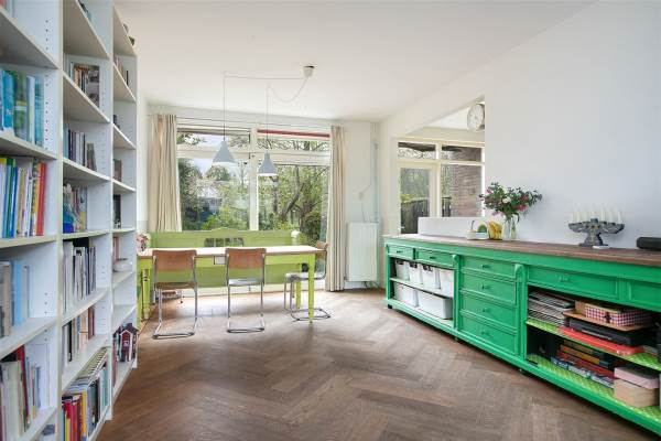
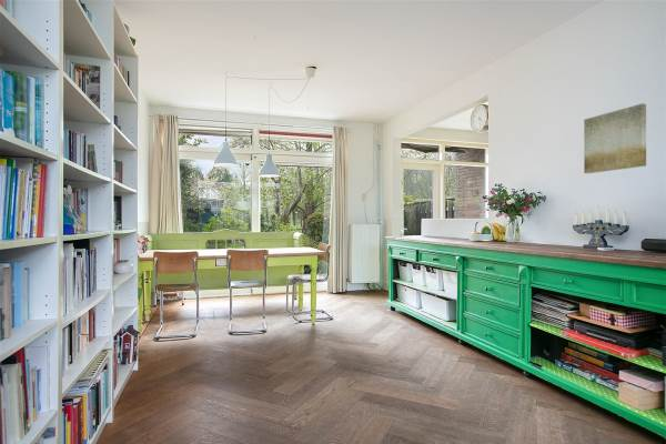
+ wall art (613, 141)
